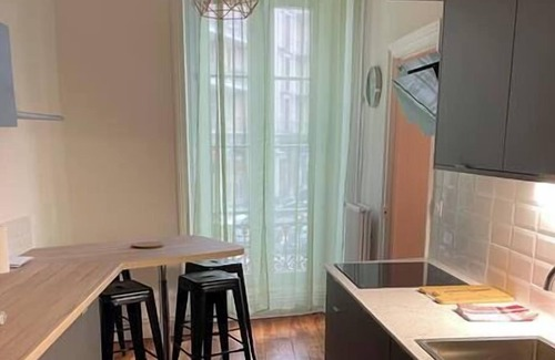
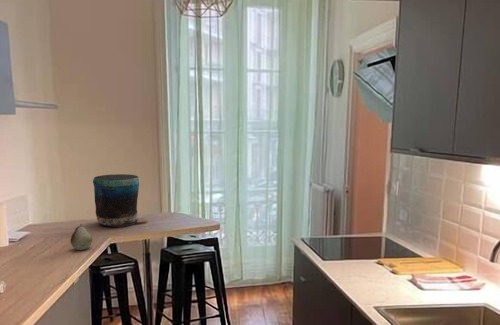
+ vase (116, 200)
+ fruit (82, 237)
